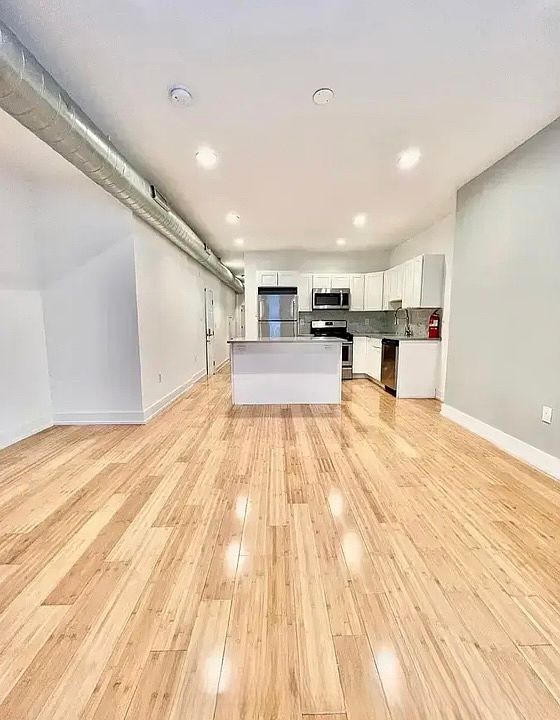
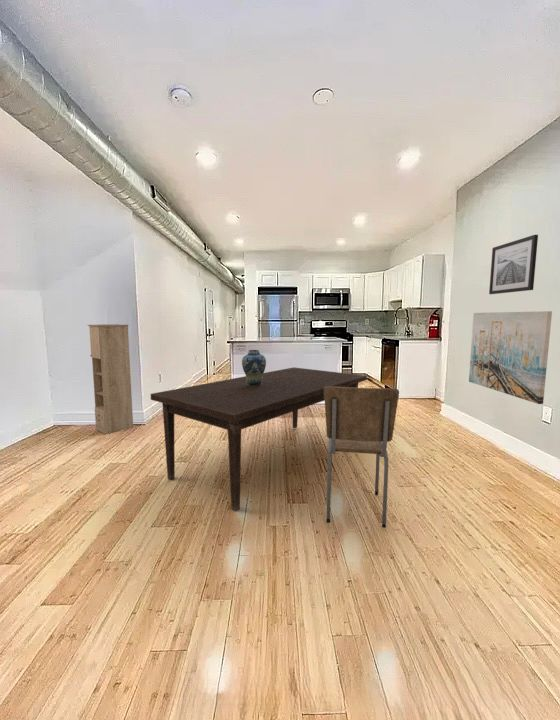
+ wall art (511, 267)
+ wall art (503, 352)
+ dining table (272, 418)
+ storage cabinet (111, 377)
+ vase (254, 367)
+ dining chair (356, 447)
